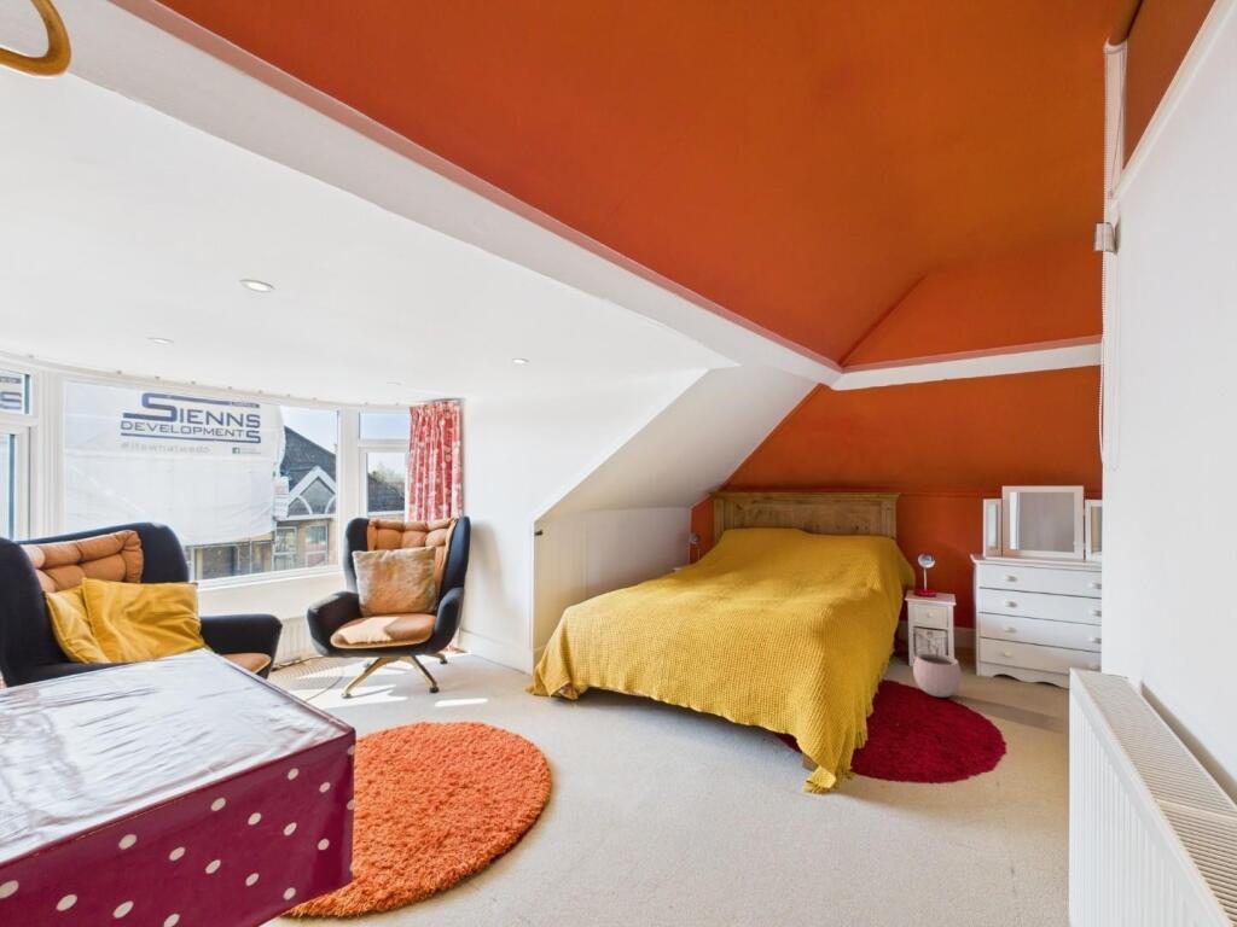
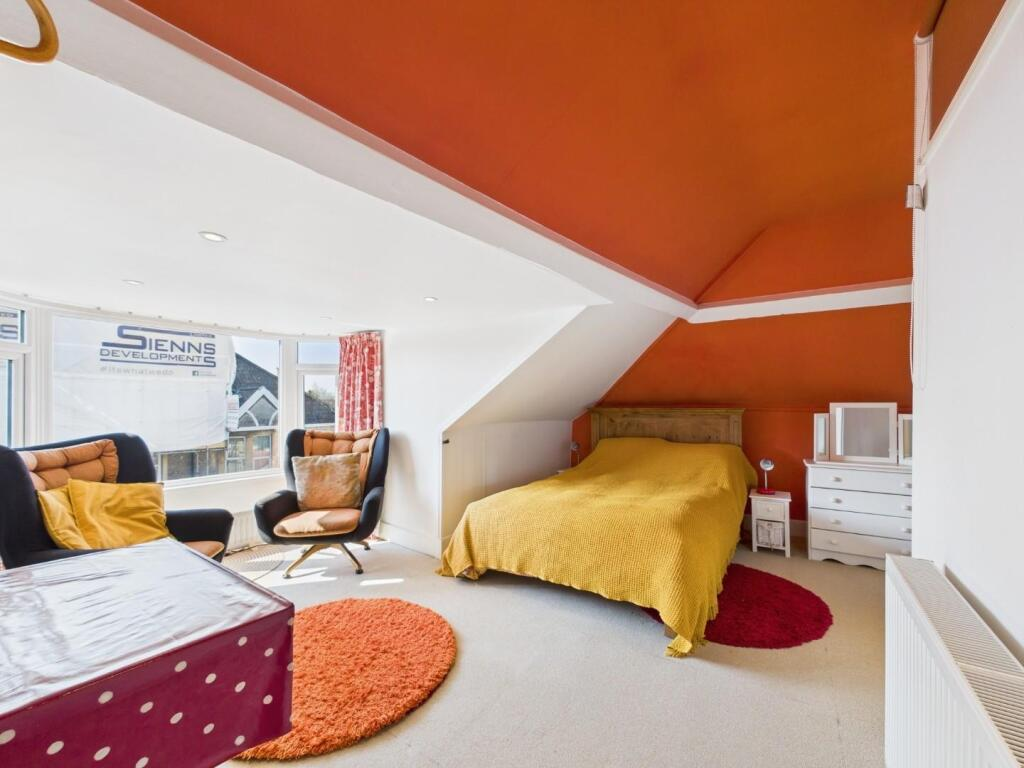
- plant pot (936, 667)
